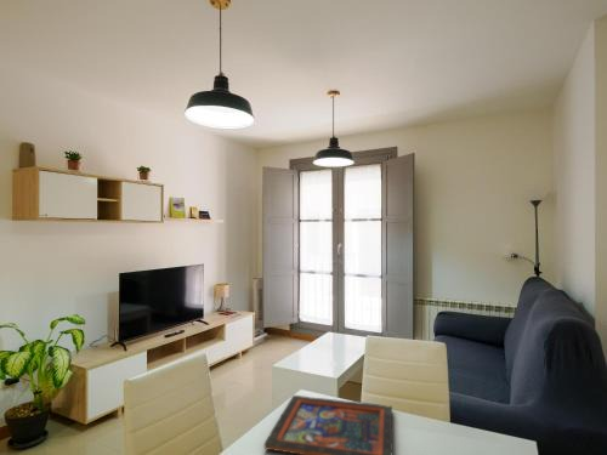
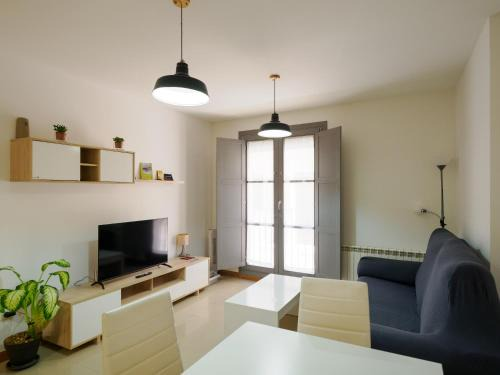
- religious icon (334, 425)
